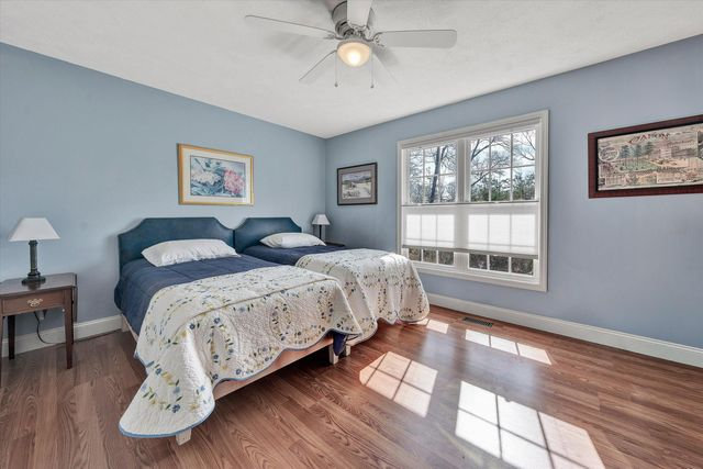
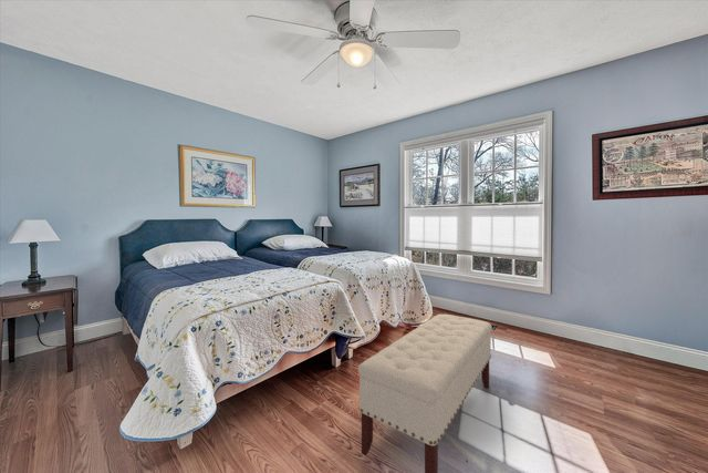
+ bench (436, 376)
